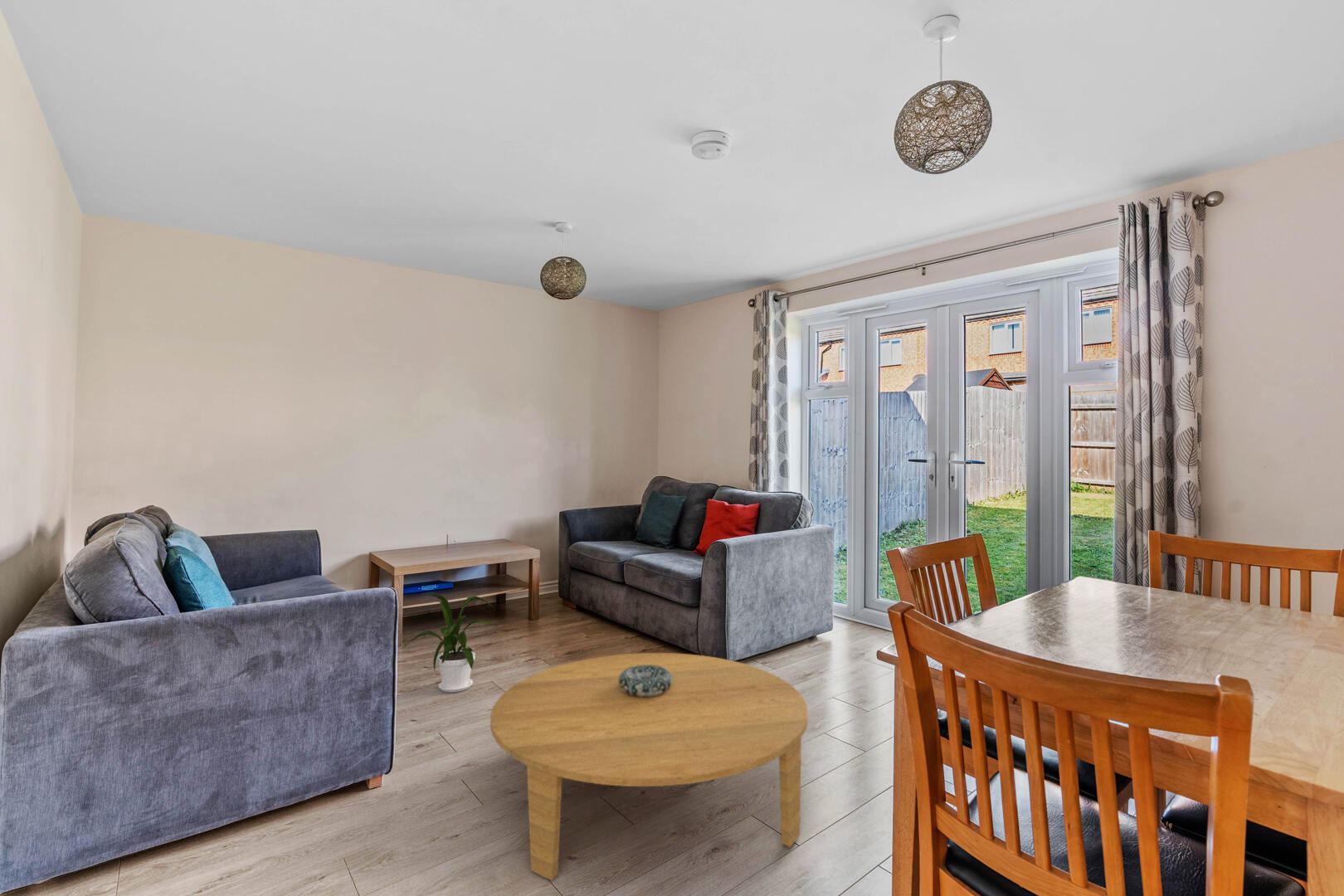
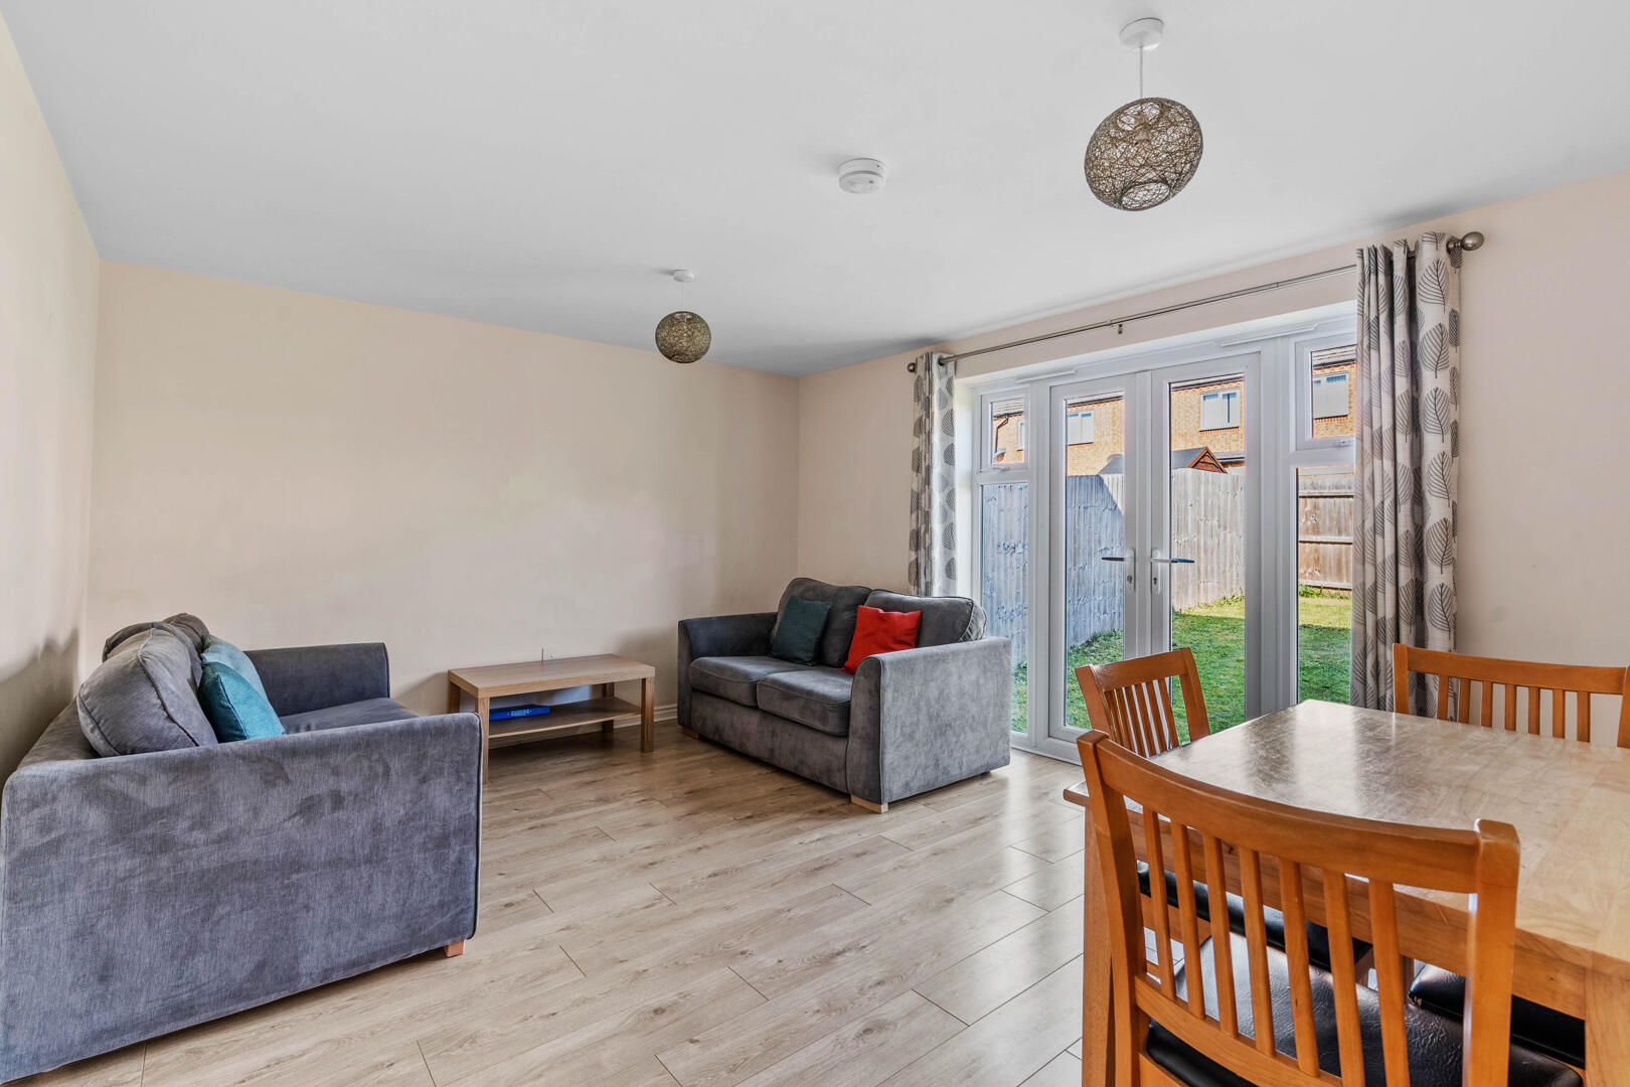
- decorative bowl (645, 679)
- house plant (454, 639)
- coffee table (650, 745)
